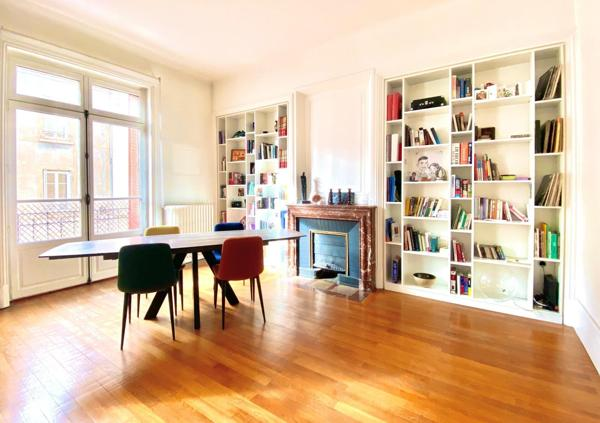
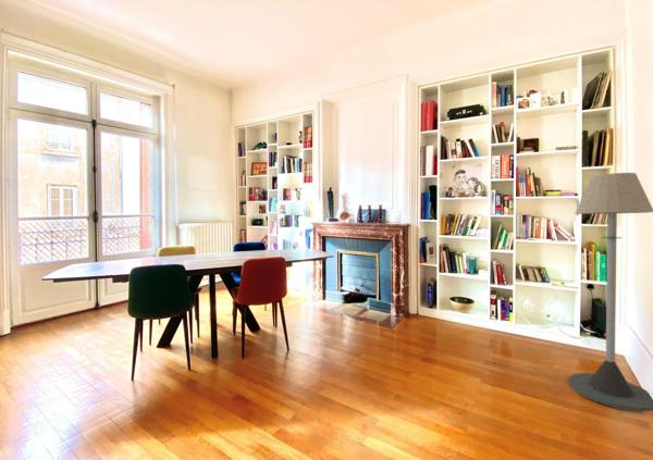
+ floor lamp (611, 284)
